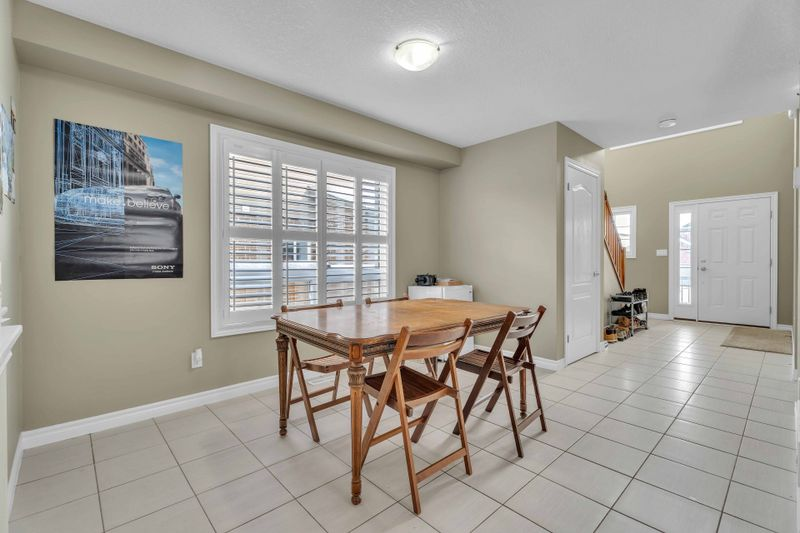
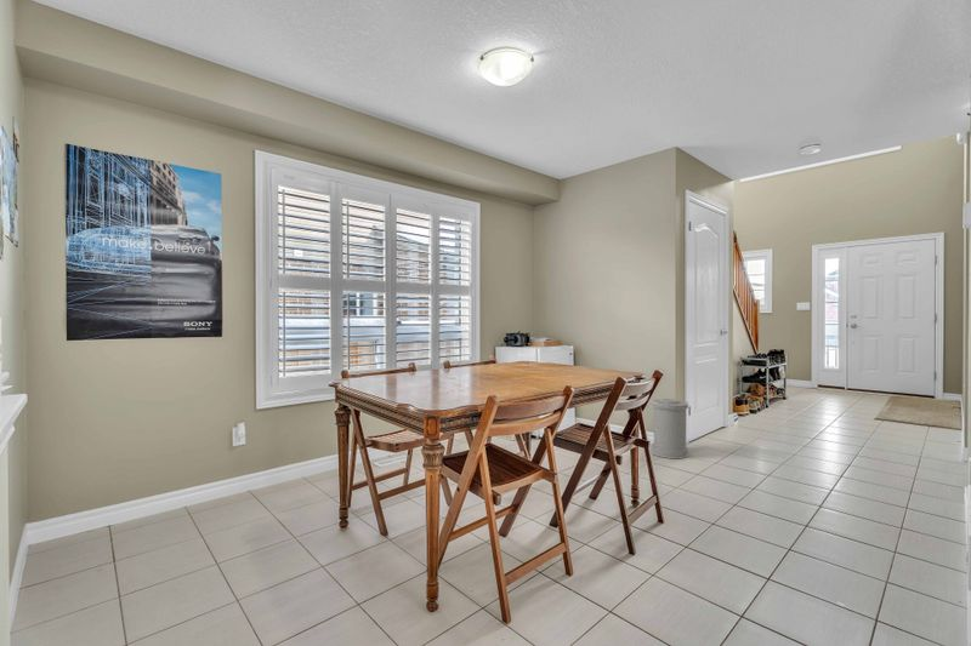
+ trash can (669, 427)
